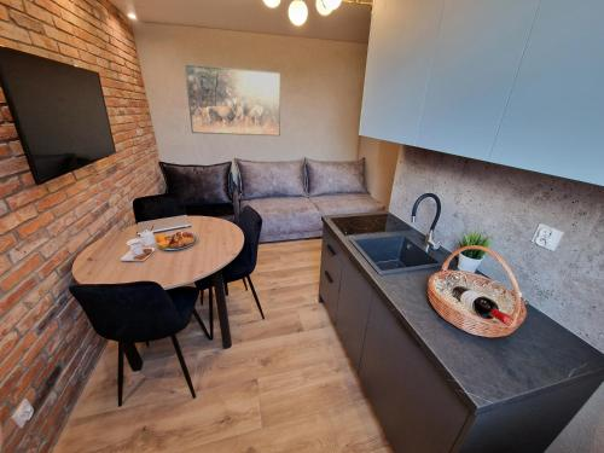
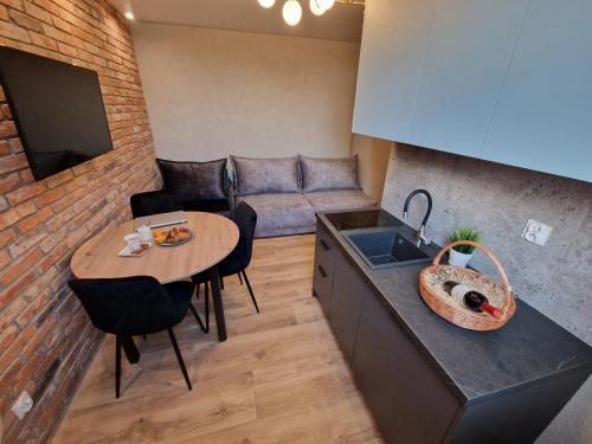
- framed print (236, 103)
